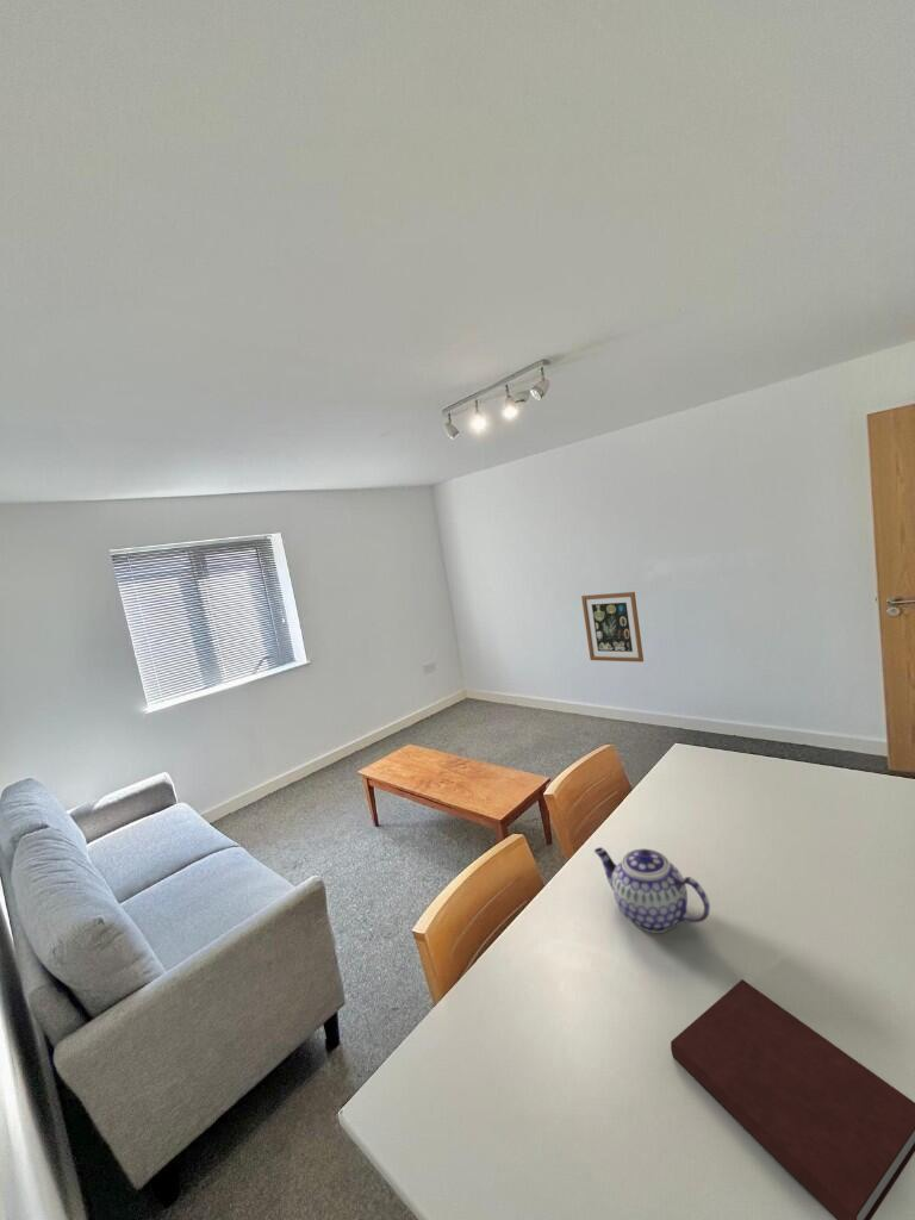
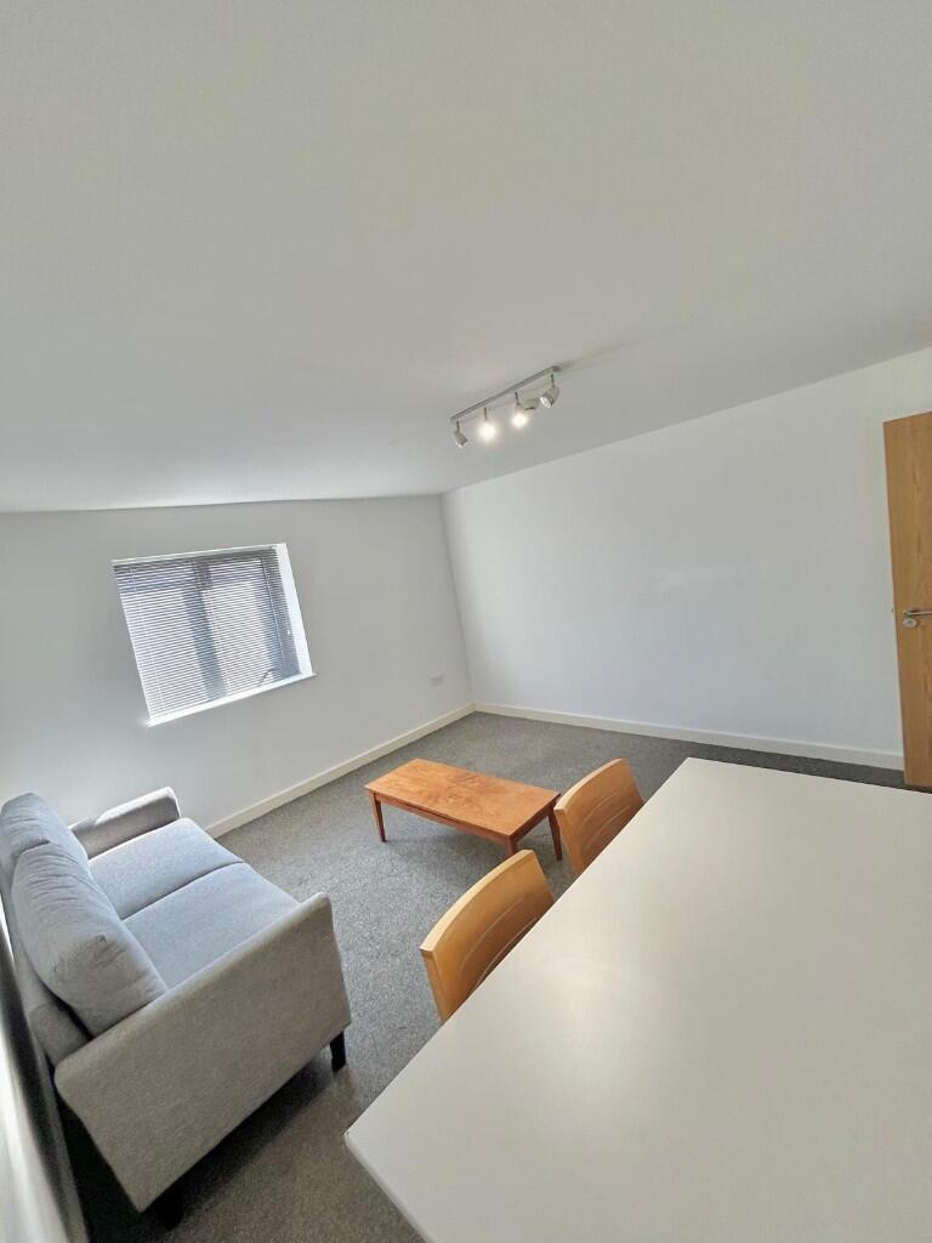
- teapot (647, 883)
- wall art (611, 627)
- notebook (786, 1082)
